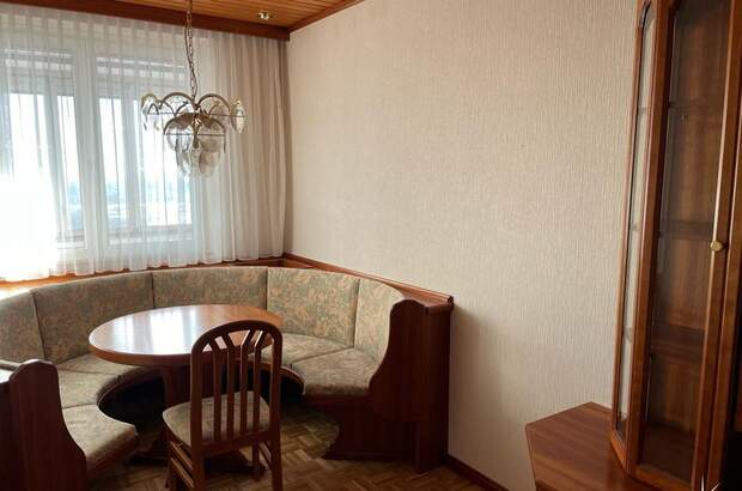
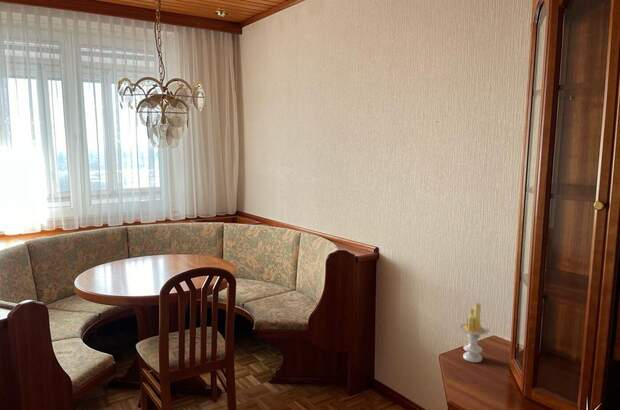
+ candle (473, 330)
